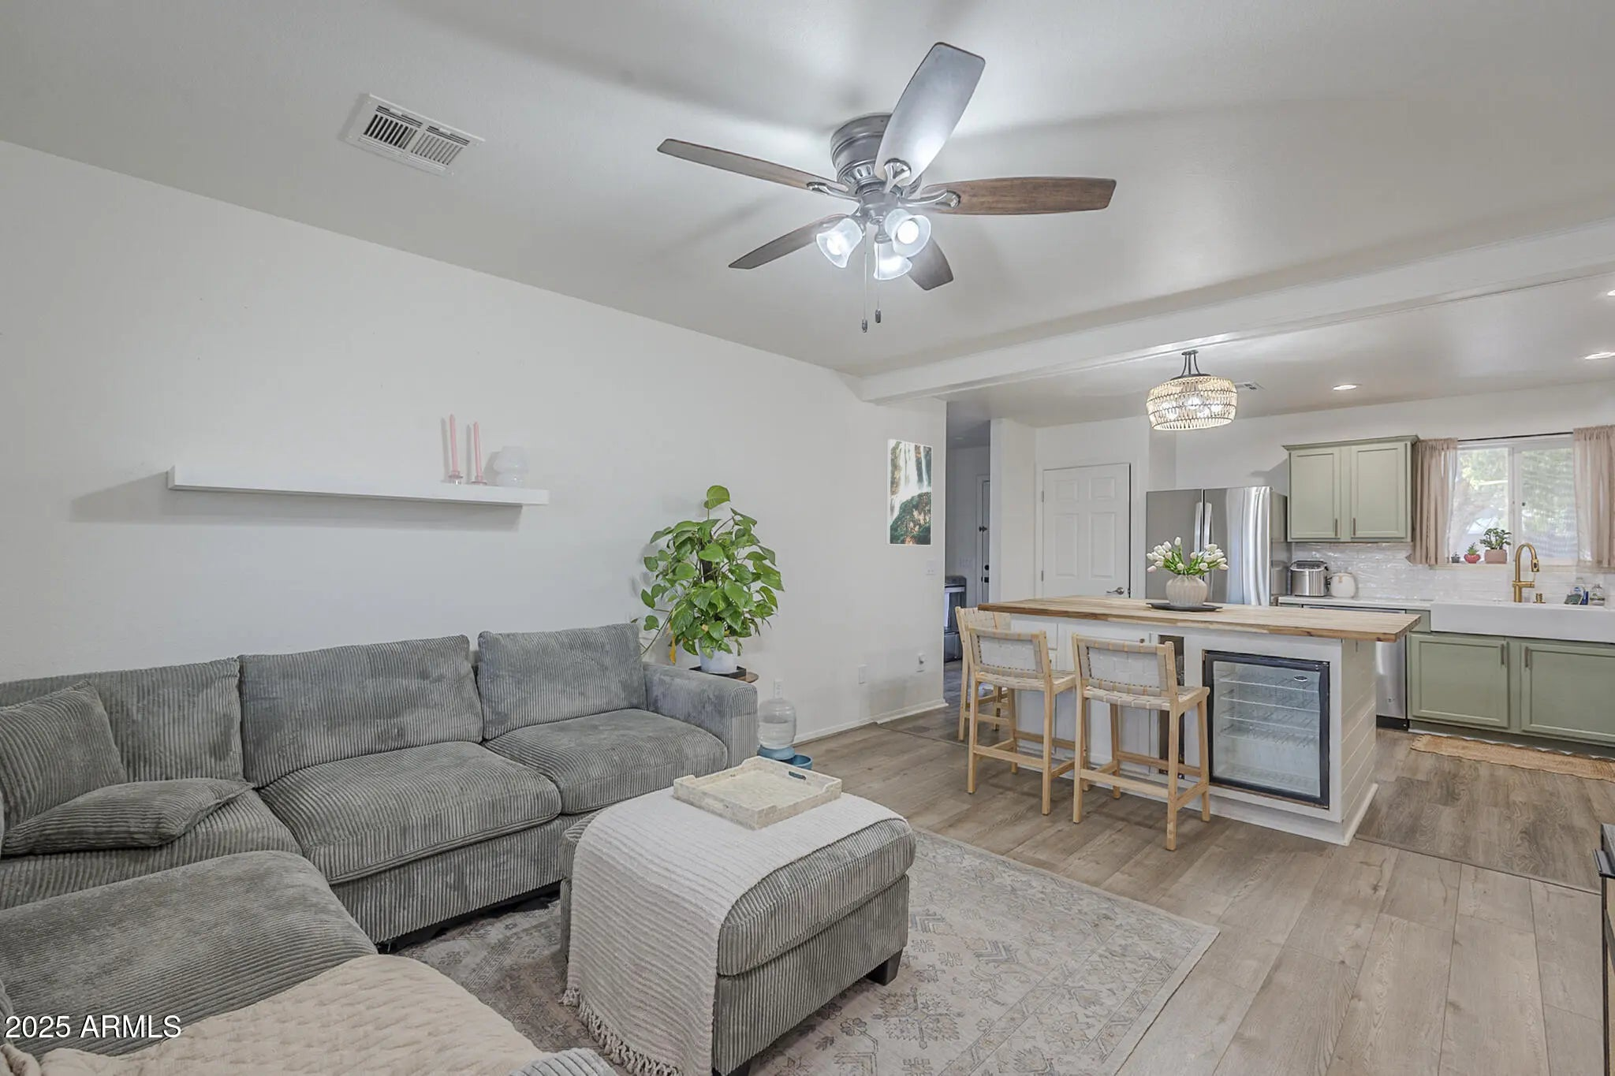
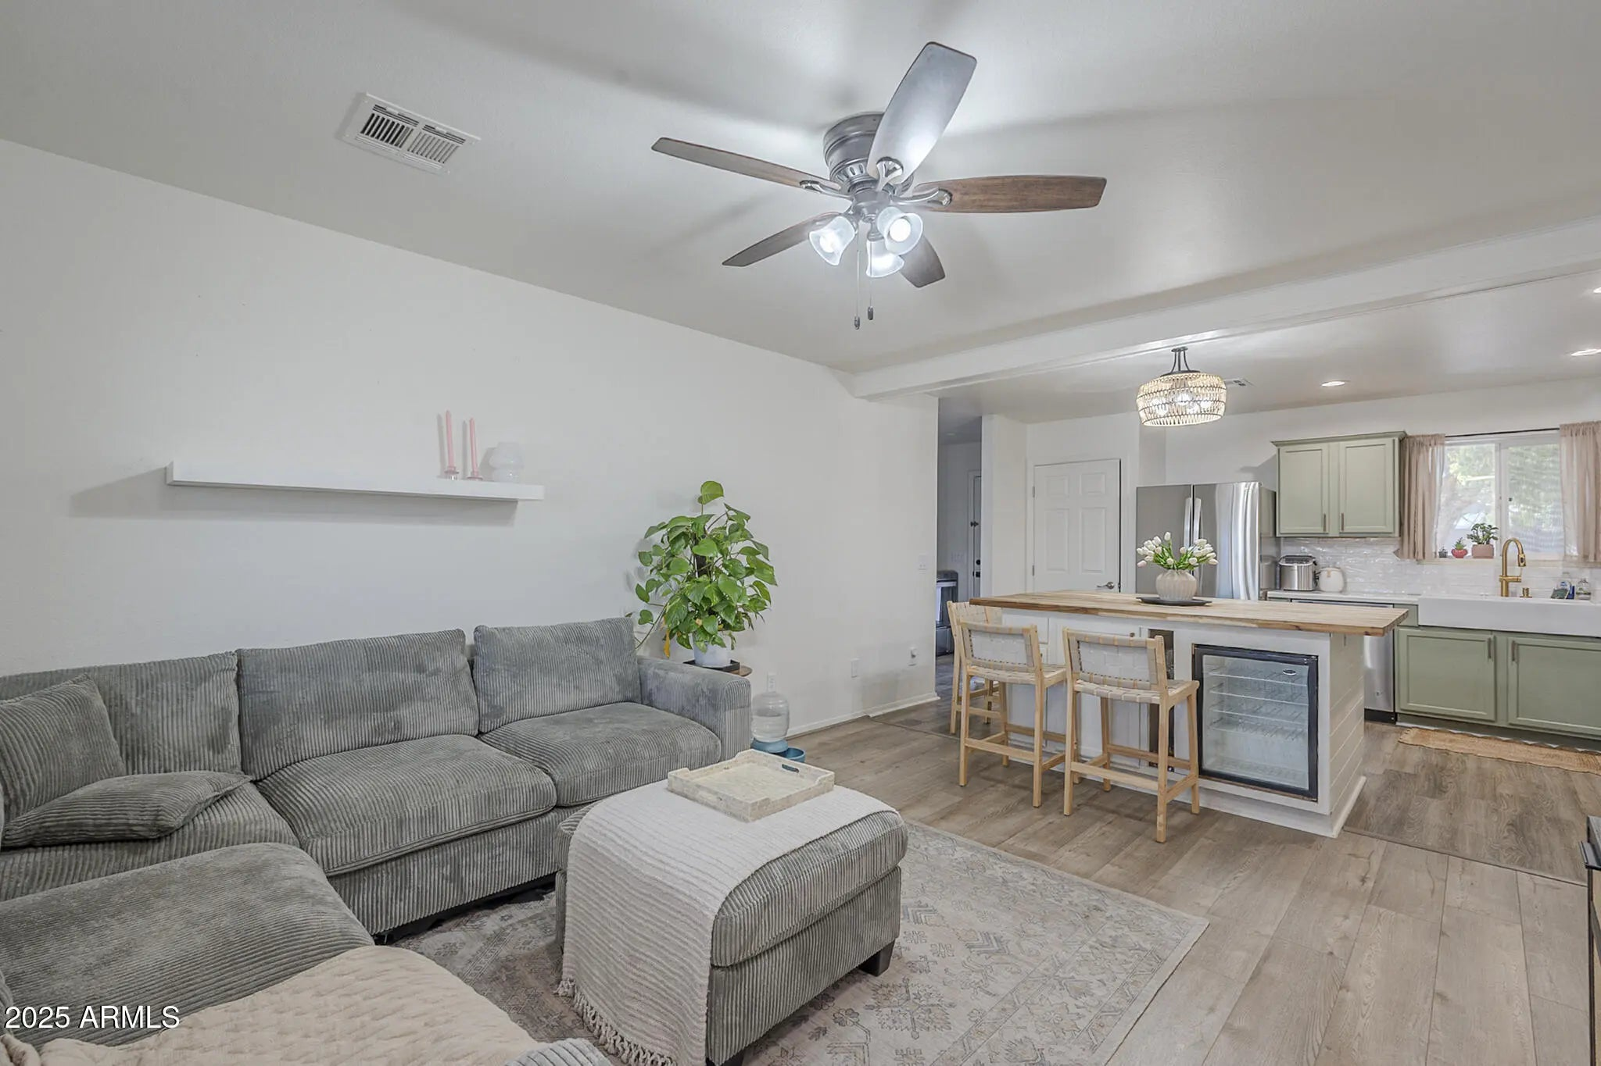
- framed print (909, 494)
